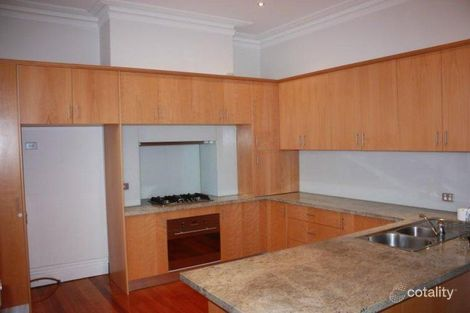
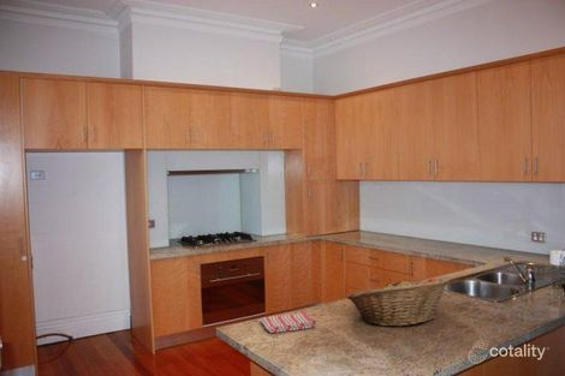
+ dish towel (287, 321)
+ fruit basket (399, 297)
